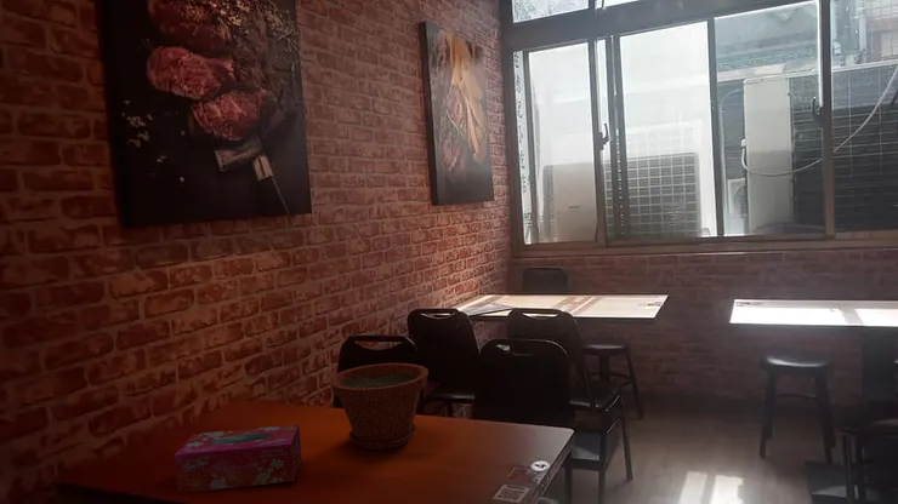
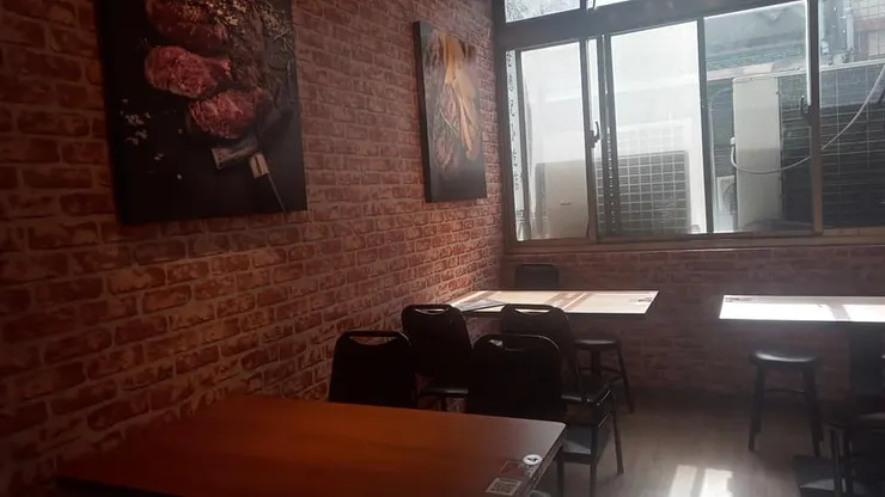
- plant pot (381, 407)
- tissue box (241, 457)
